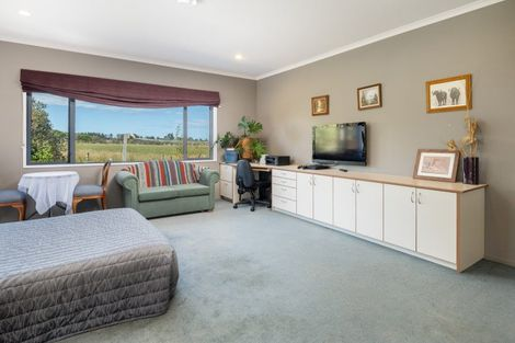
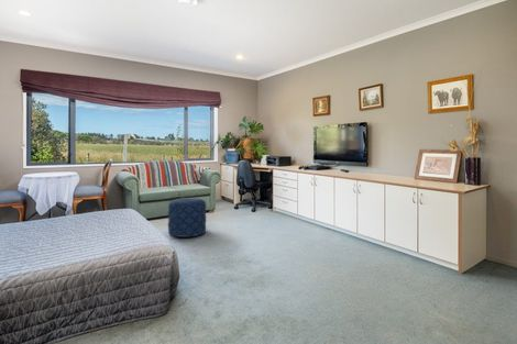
+ pouf (187, 215)
